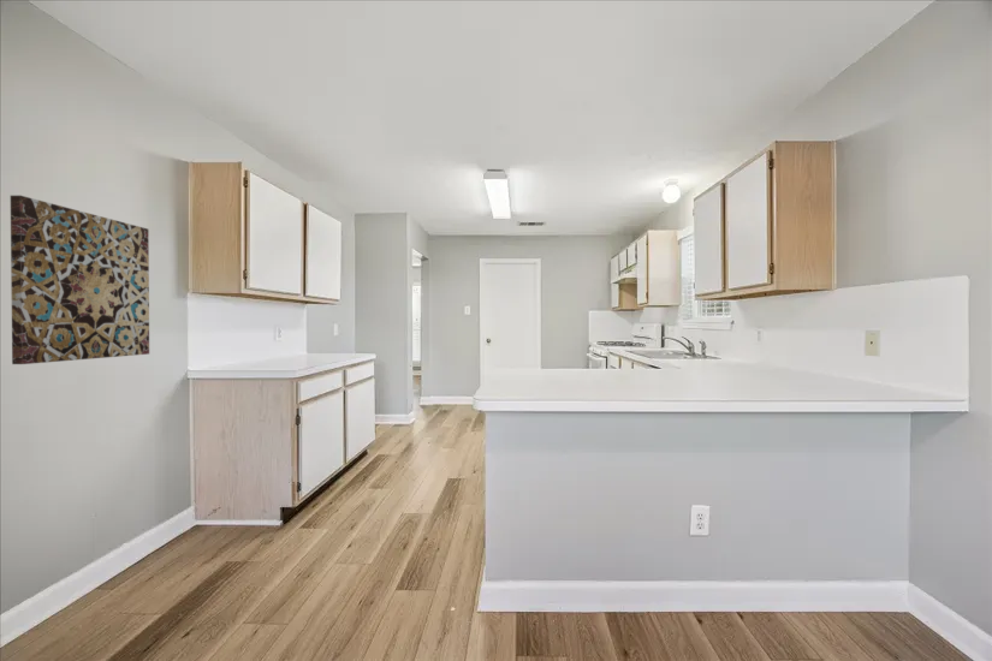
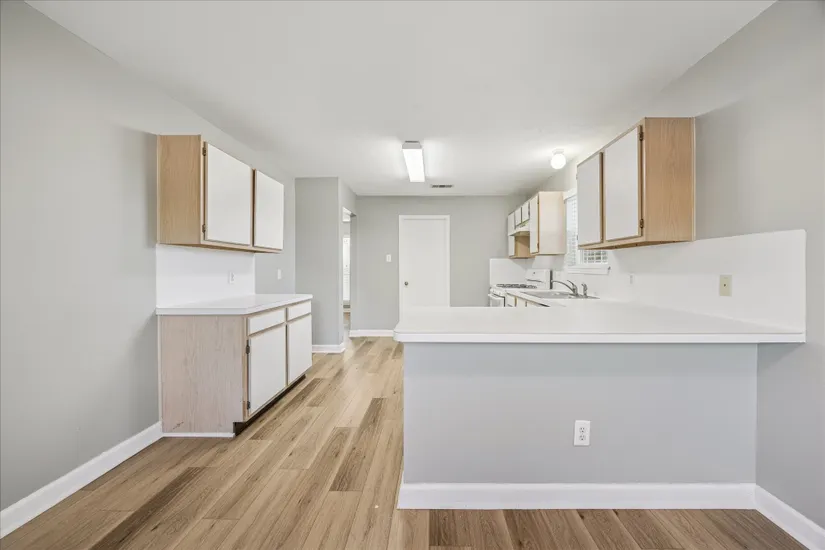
- wall art (89, 286)
